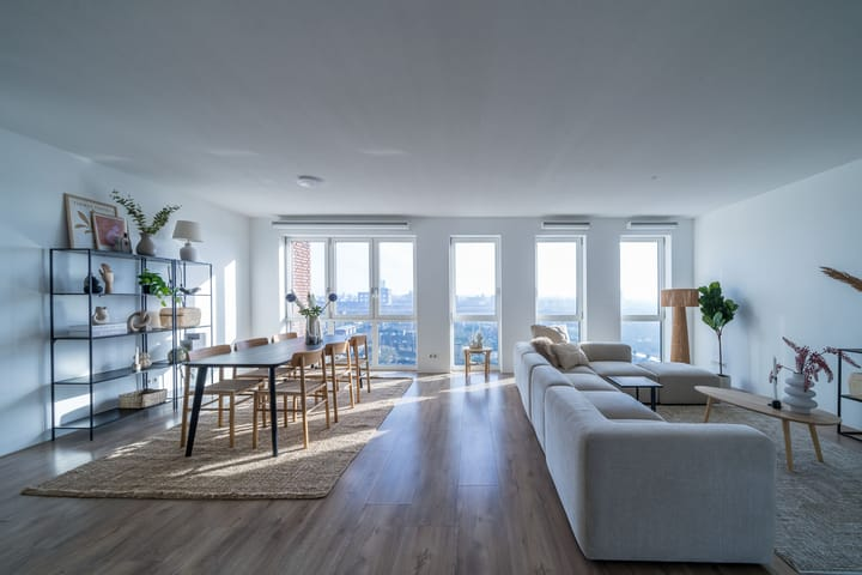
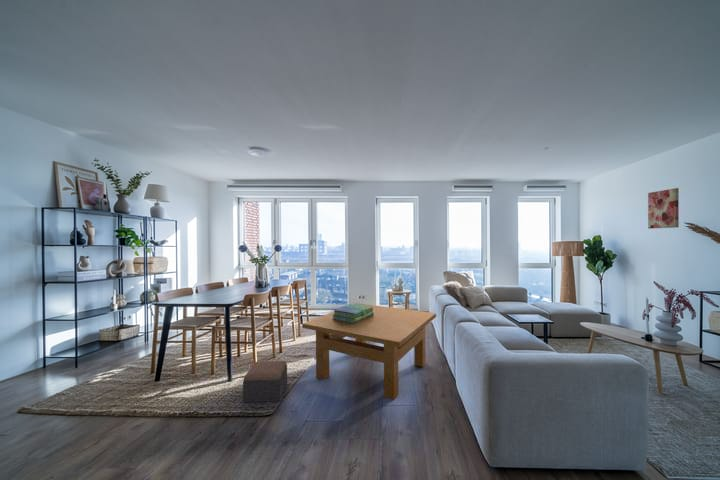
+ table (373, 345)
+ footstool (266, 379)
+ stack of books (353, 312)
+ wall art (662, 209)
